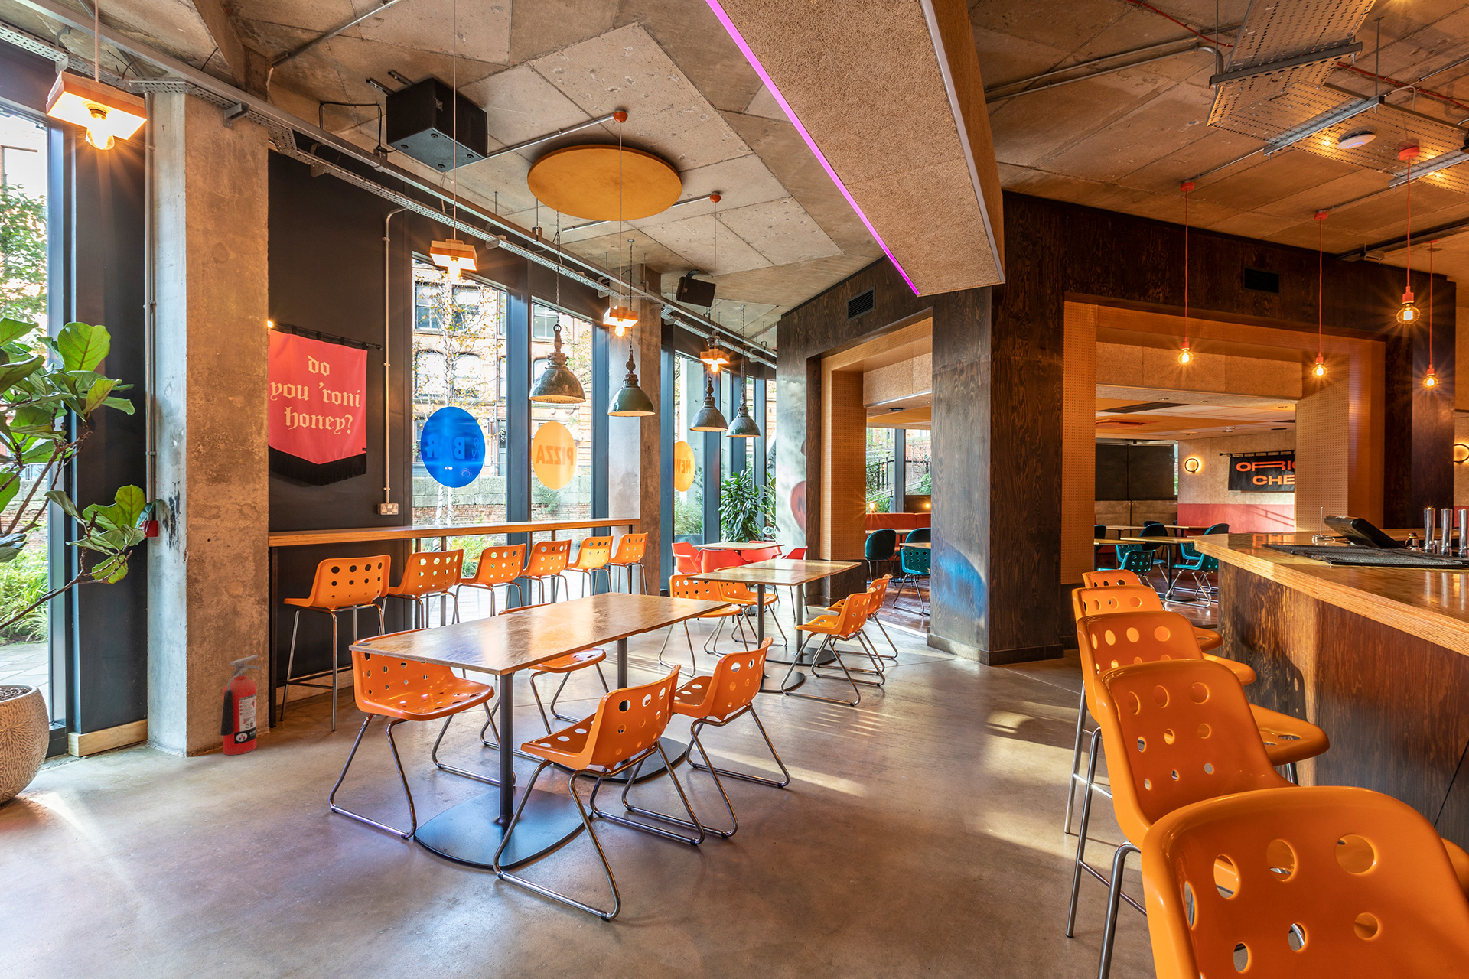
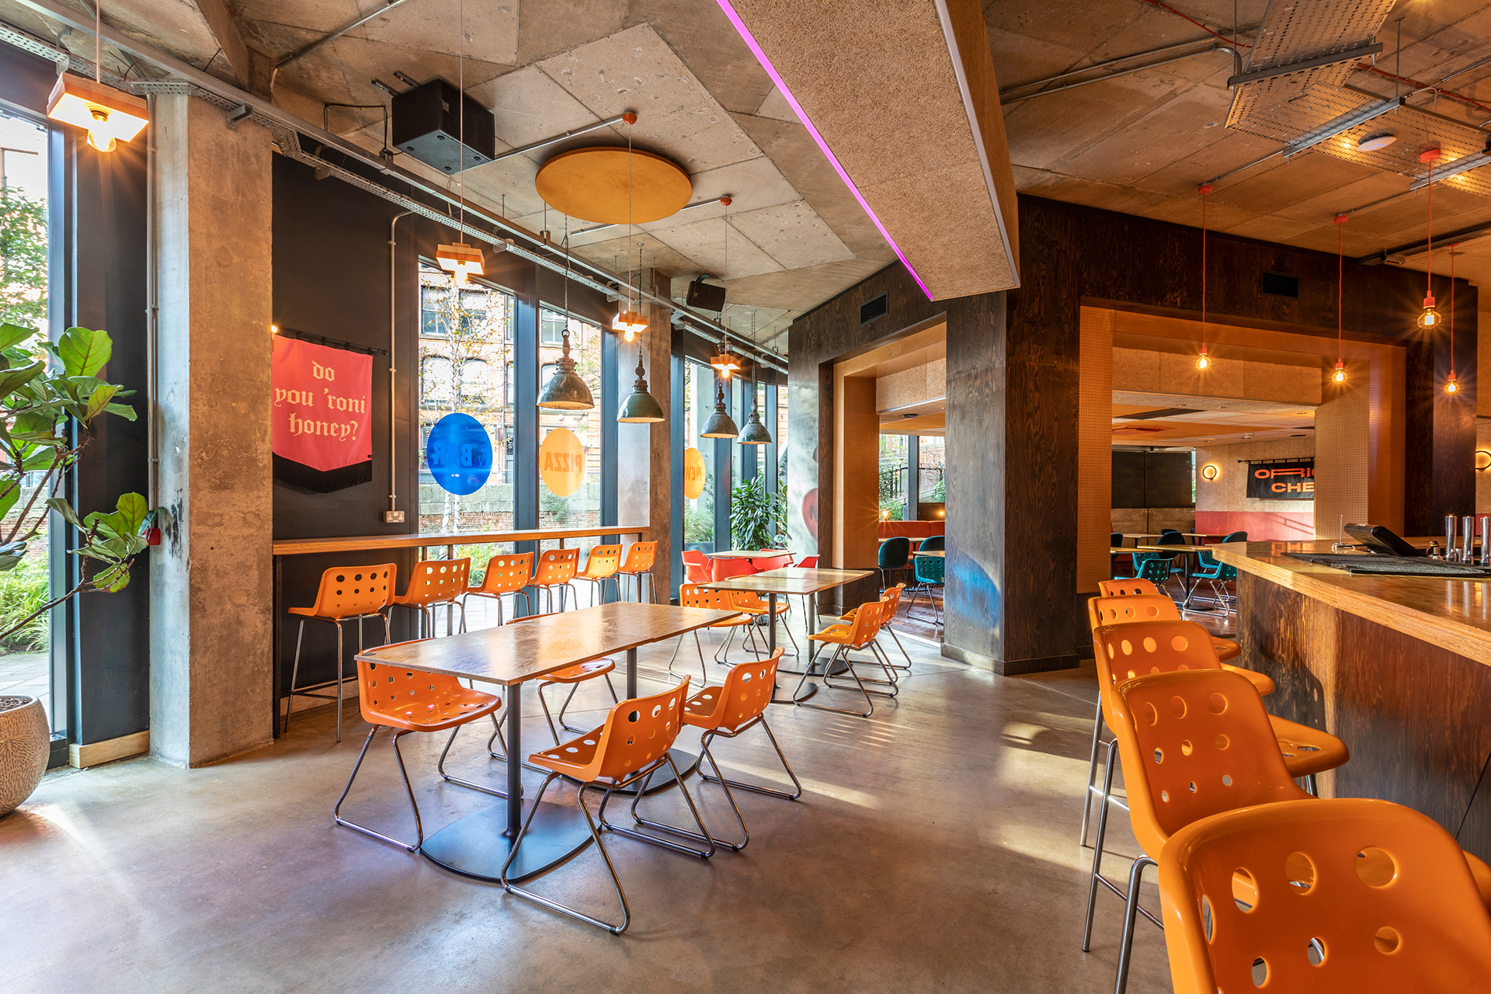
- fire extinguisher (238, 705)
